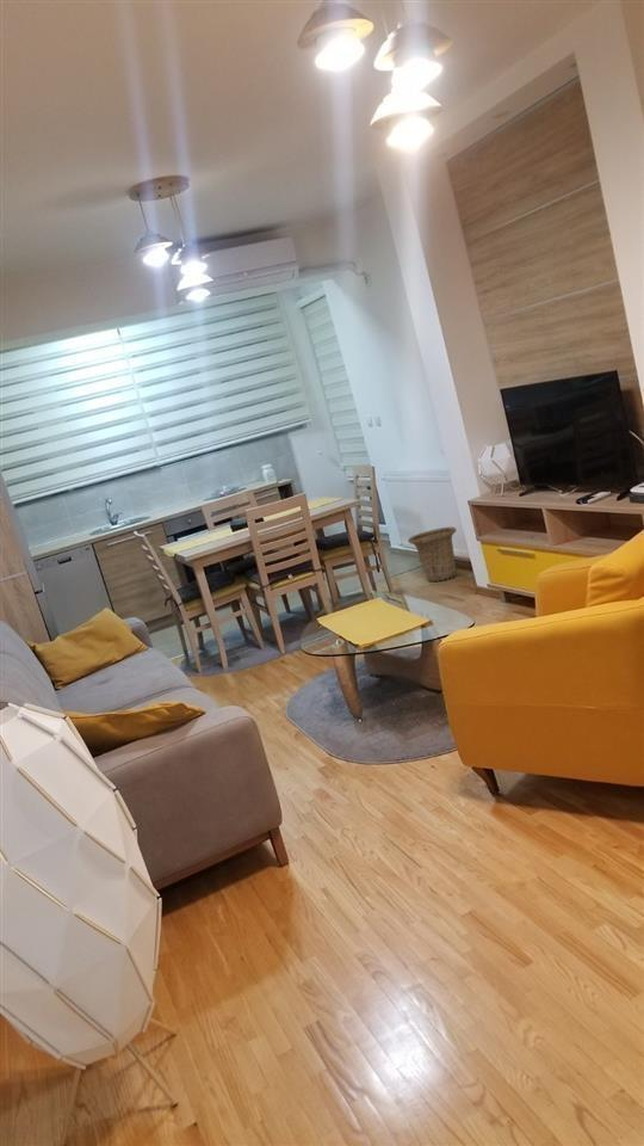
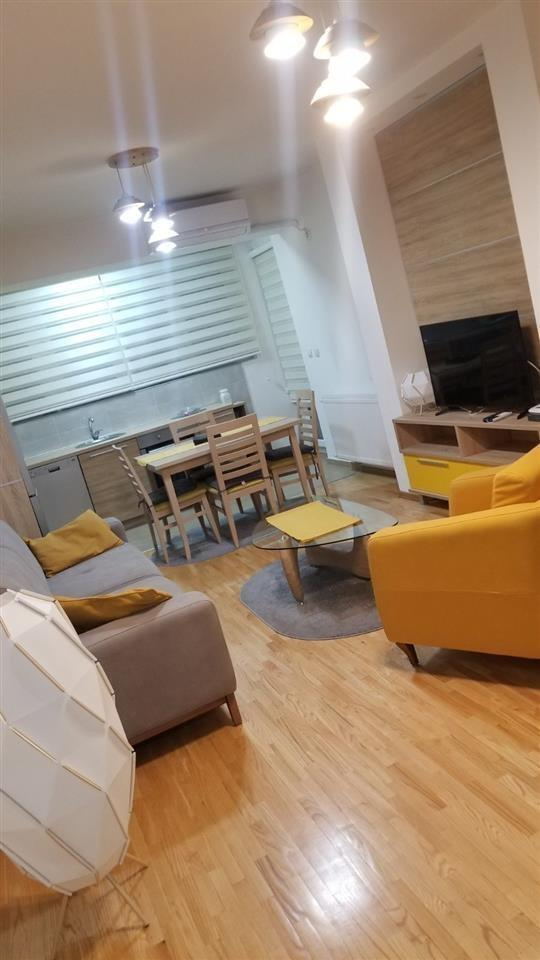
- basket (436, 555)
